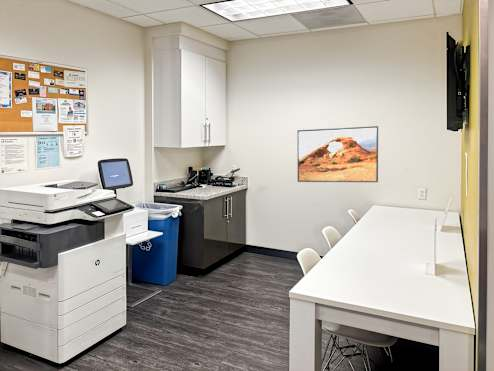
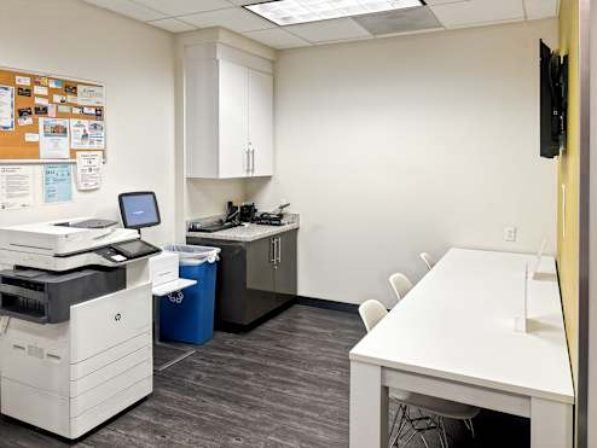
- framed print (336, 155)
